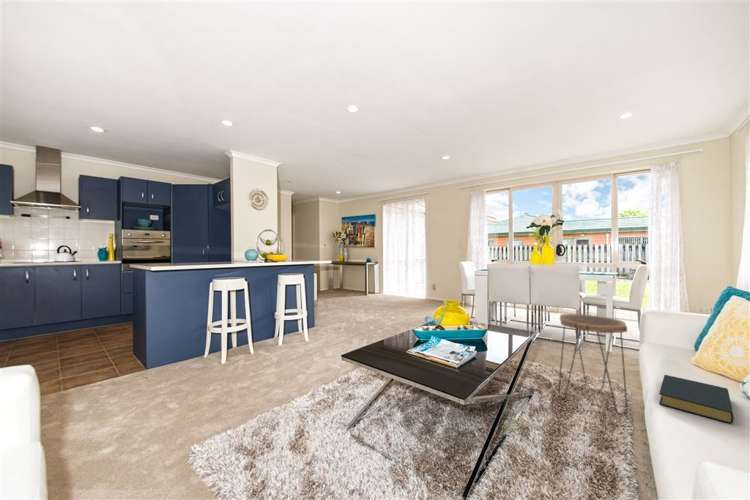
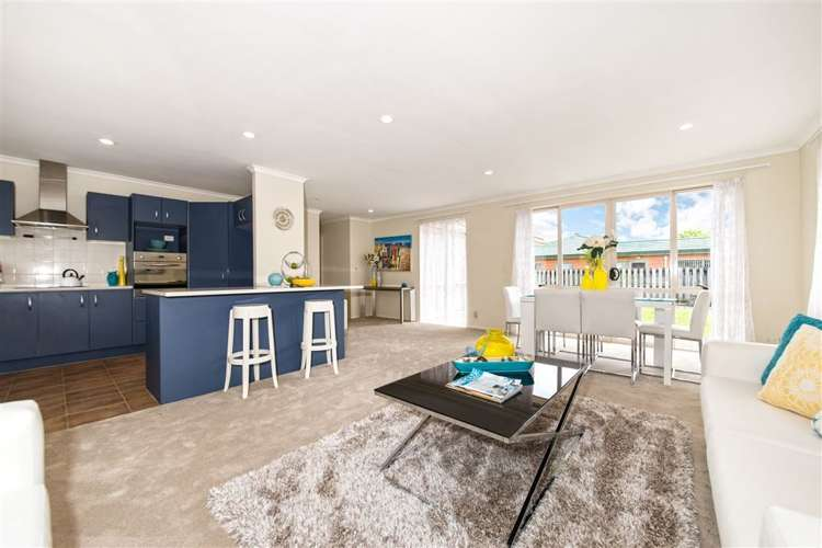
- hardback book (694, 396)
- side table (582, 362)
